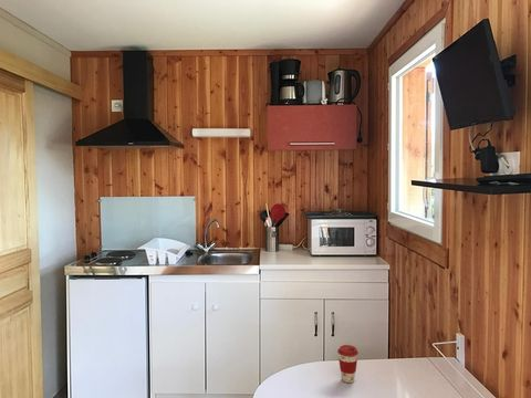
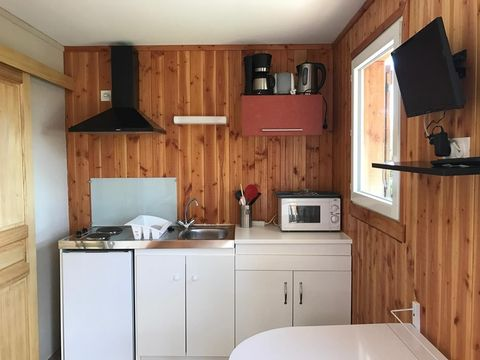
- coffee cup (347, 364)
